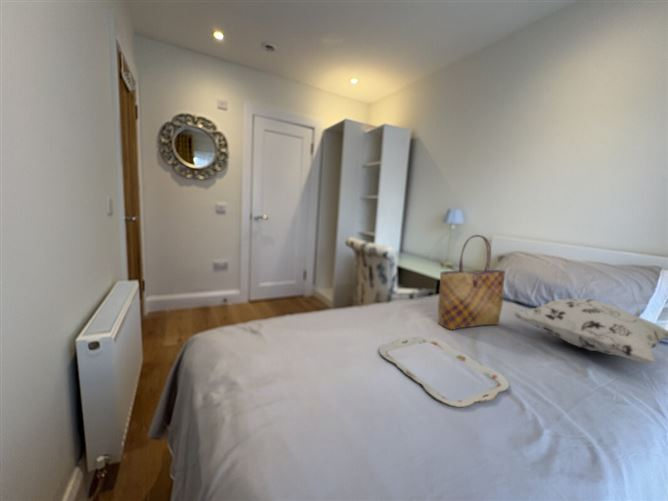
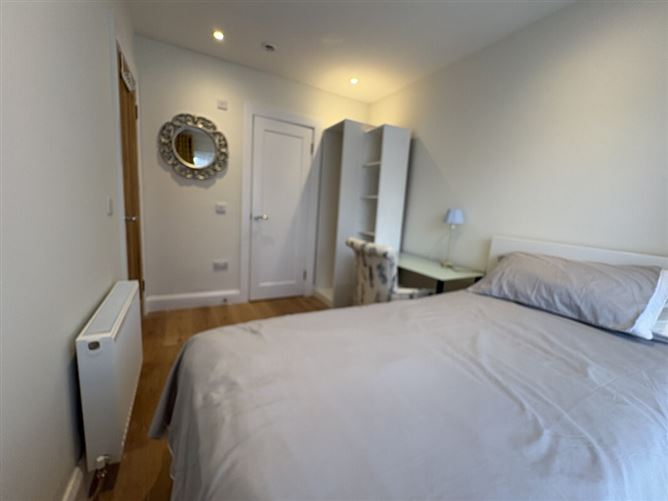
- decorative pillow (590, 324)
- serving tray (445, 352)
- tote bag (474, 280)
